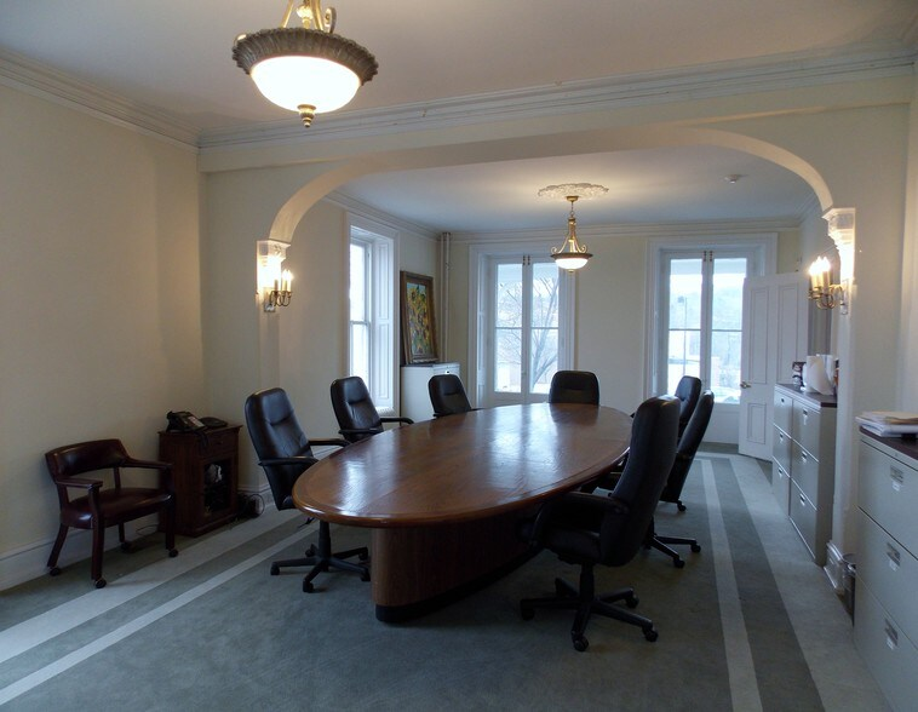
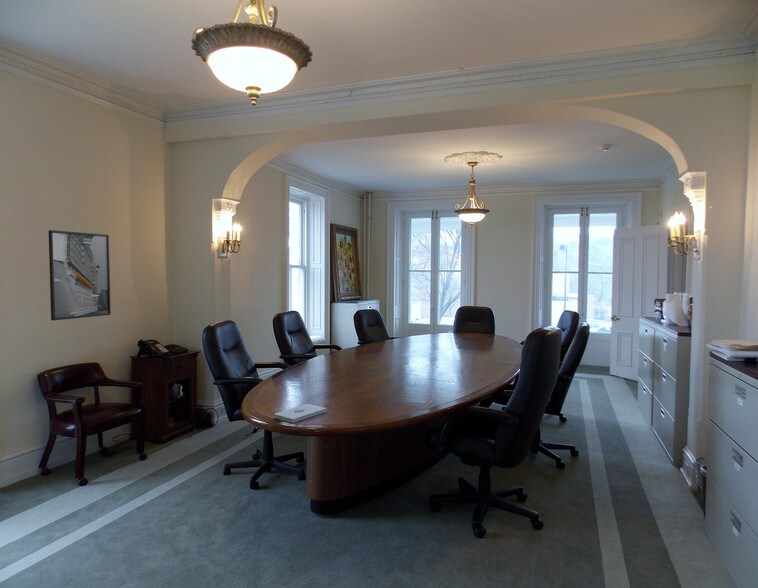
+ notepad (300, 412)
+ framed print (81, 275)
